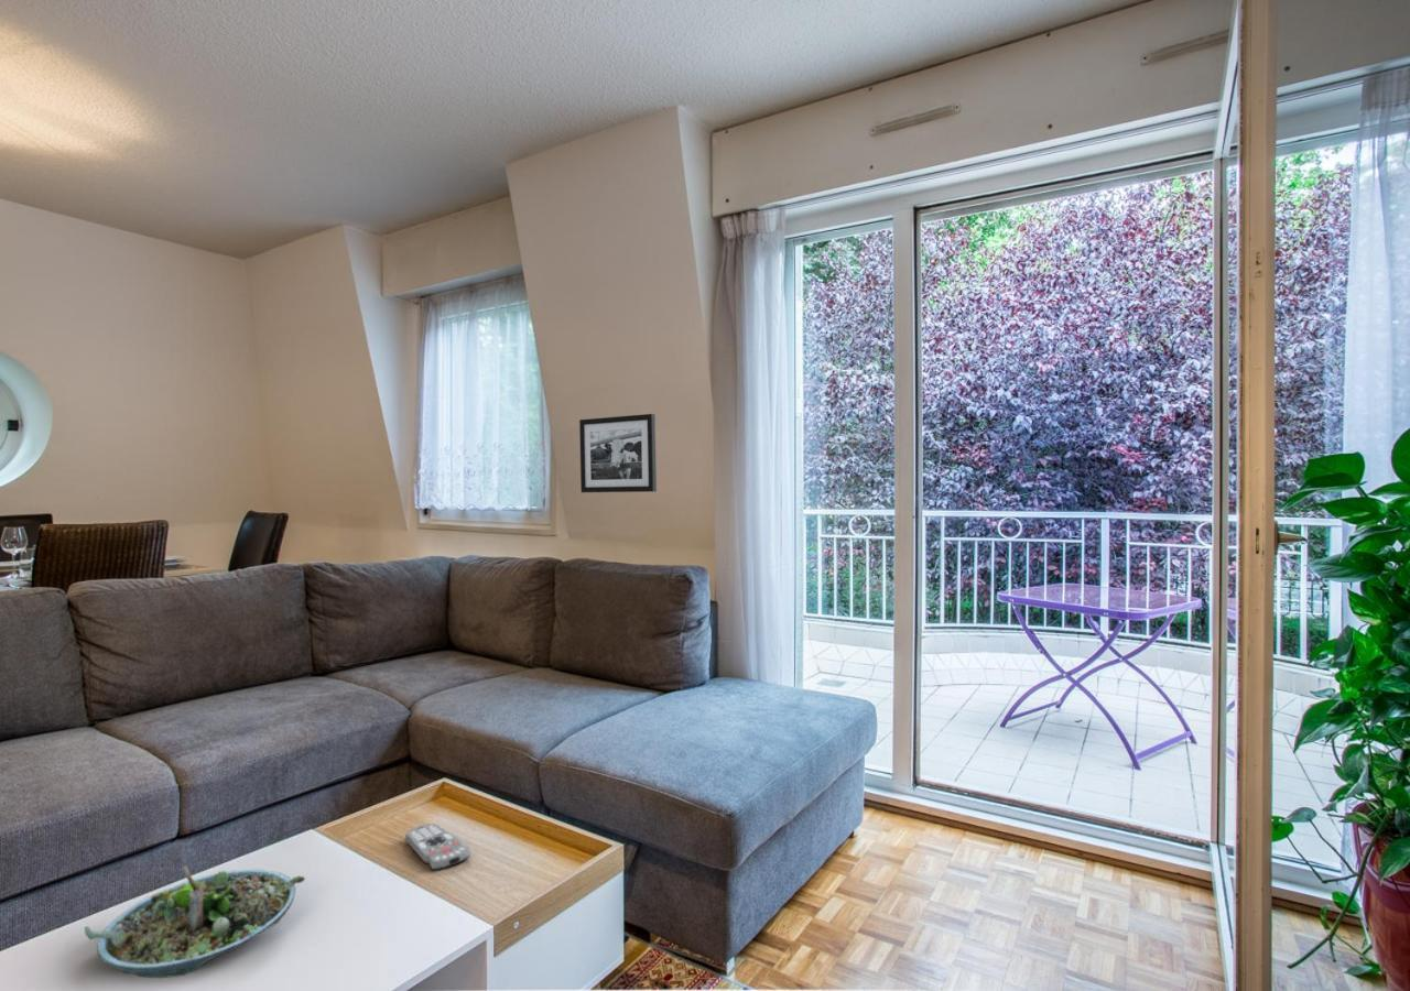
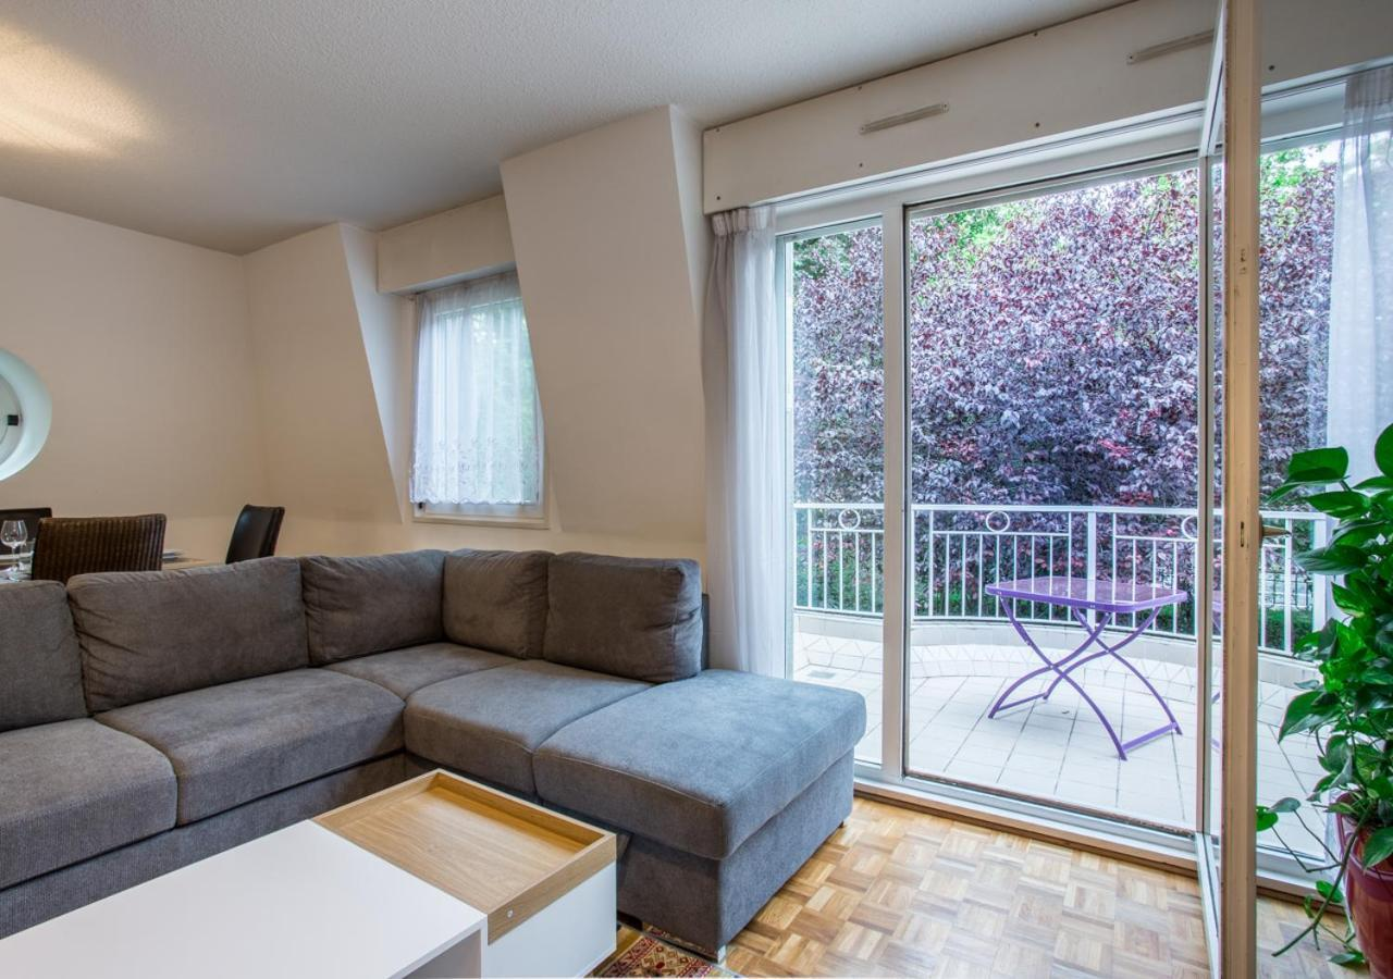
- succulent planter (202, 900)
- picture frame (616, 454)
- remote control (435, 845)
